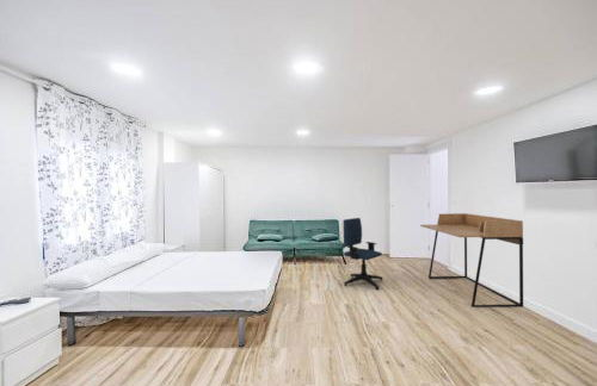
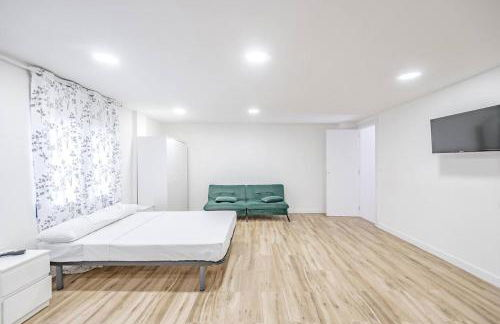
- desk (464, 254)
- office chair (363, 250)
